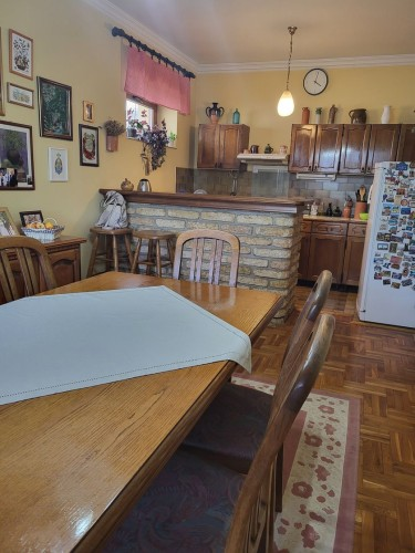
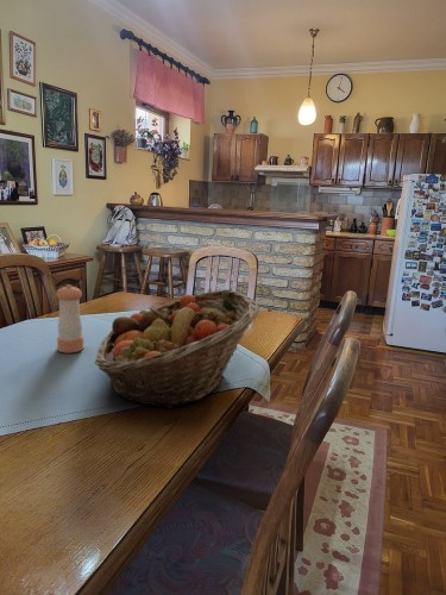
+ pepper shaker (69, 317)
+ fruit basket (177, 338)
